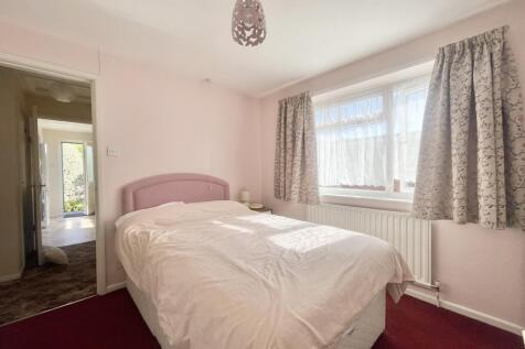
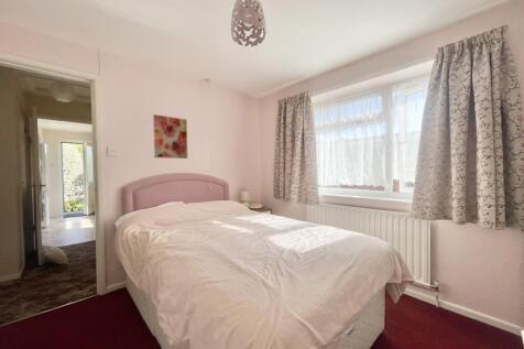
+ wall art (171, 138)
